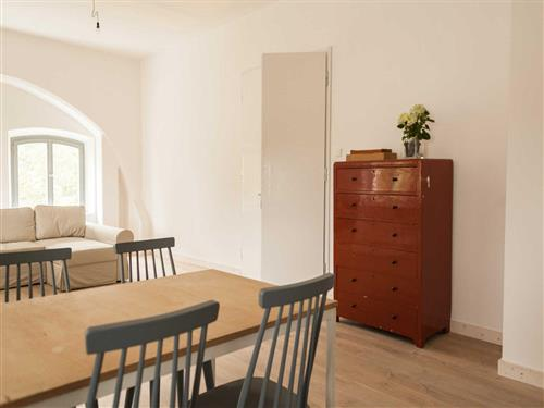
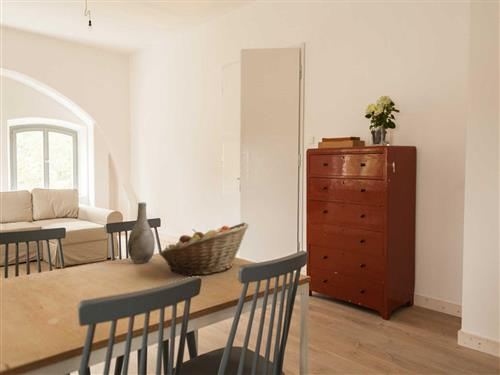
+ fruit basket (206, 245)
+ vase (141, 232)
